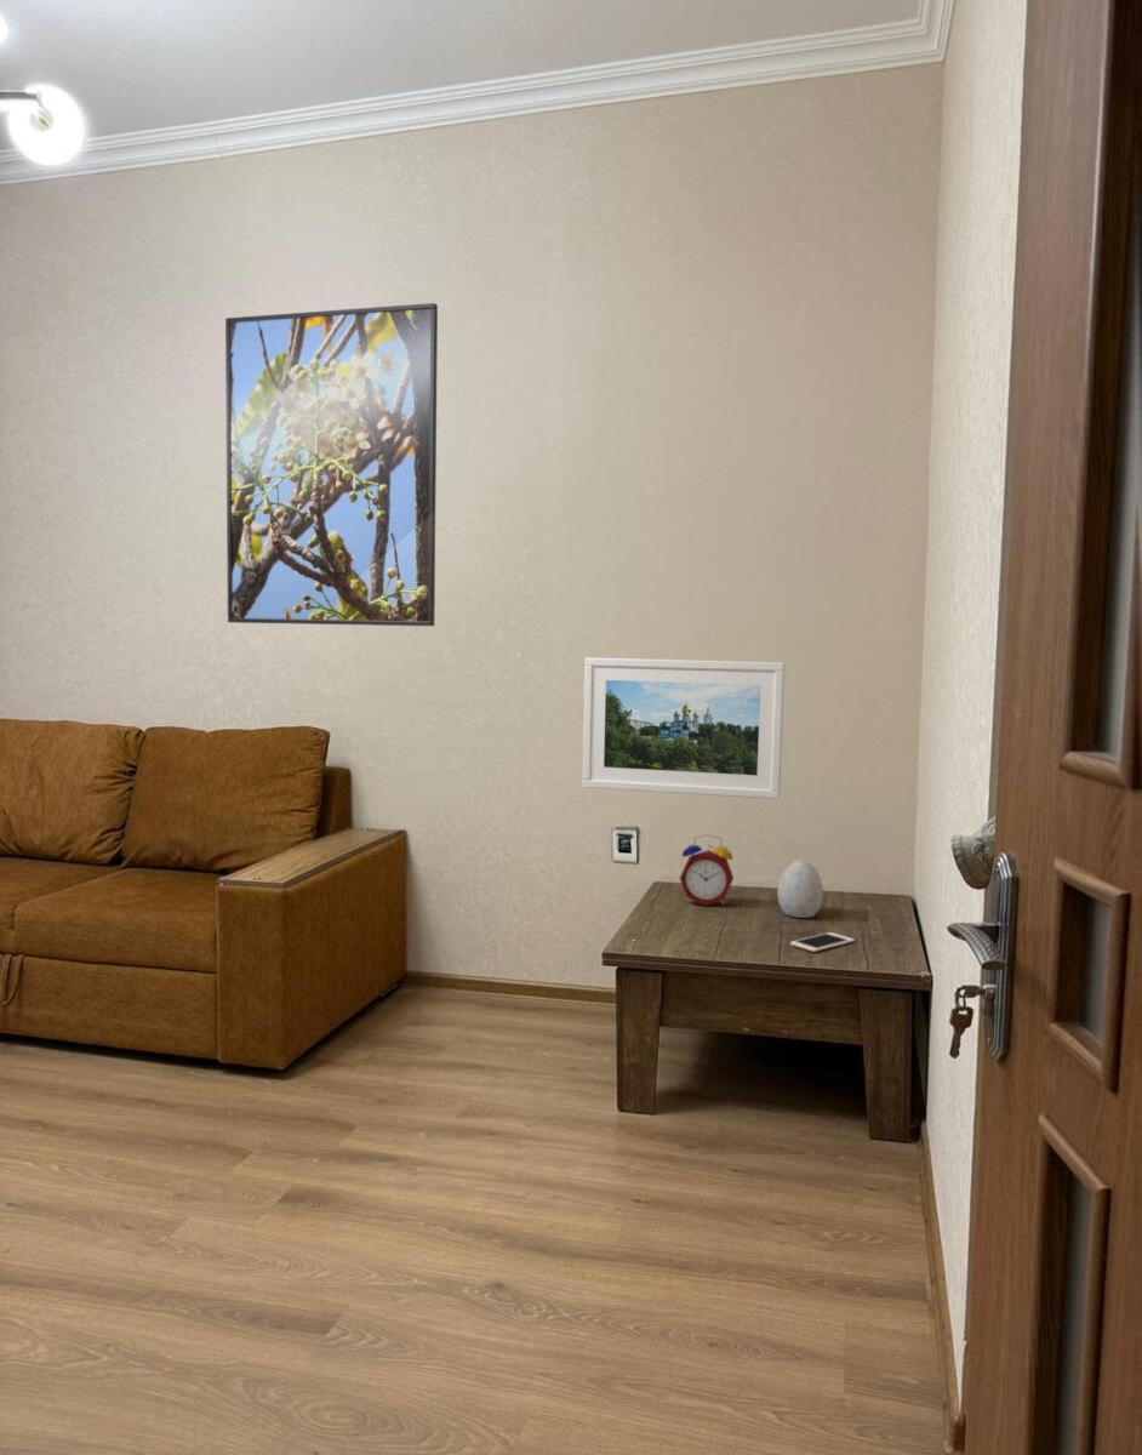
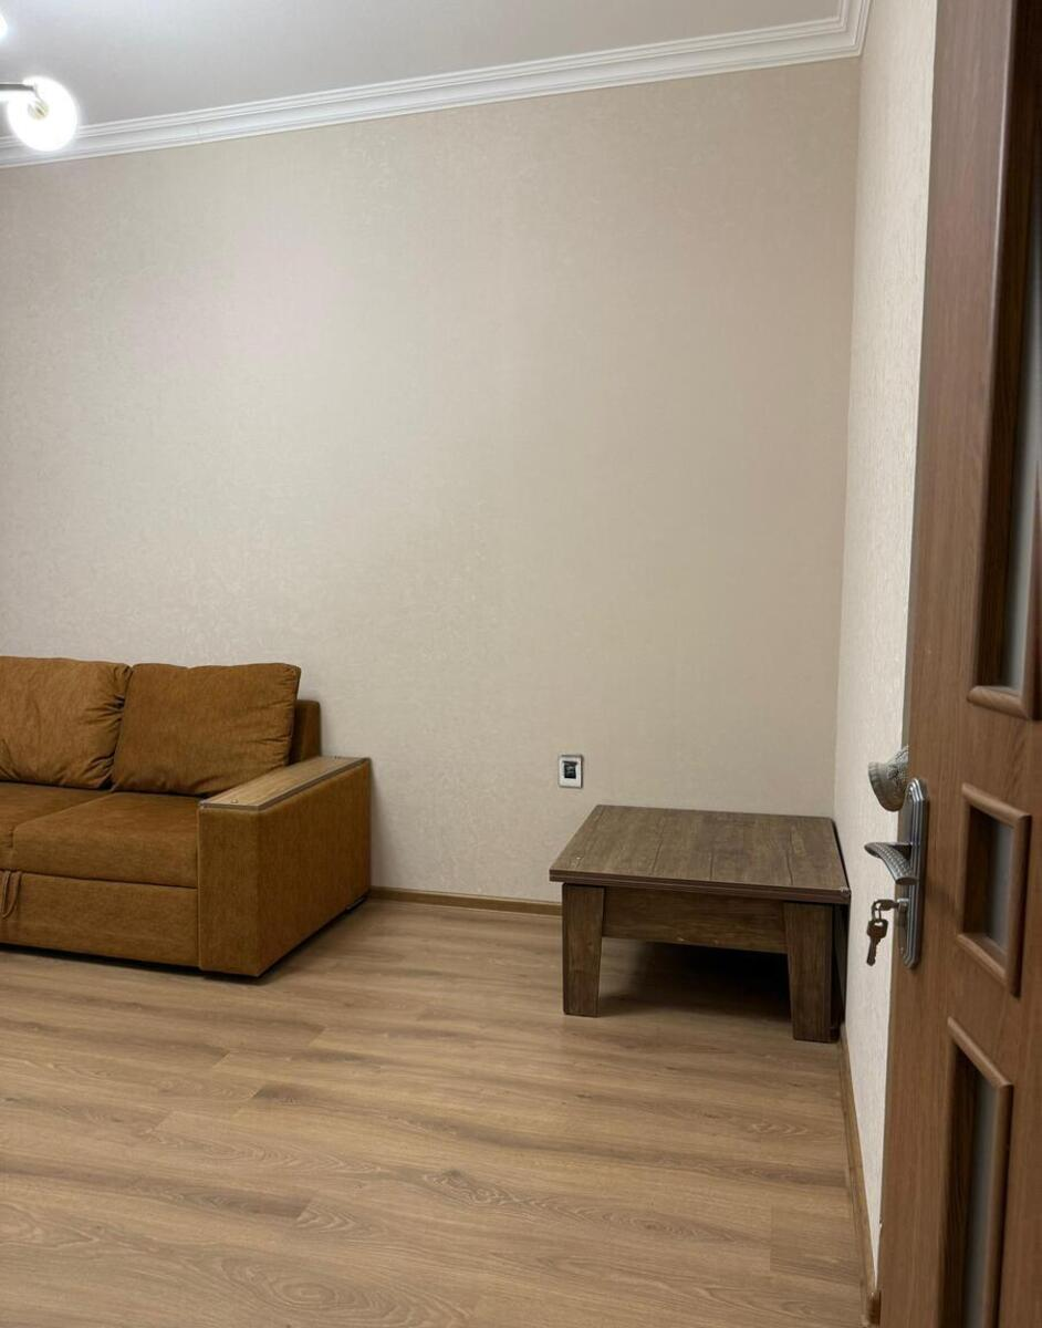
- decorative egg (800, 886)
- alarm clock (707, 867)
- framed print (327, 469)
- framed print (680, 726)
- cell phone (822, 941)
